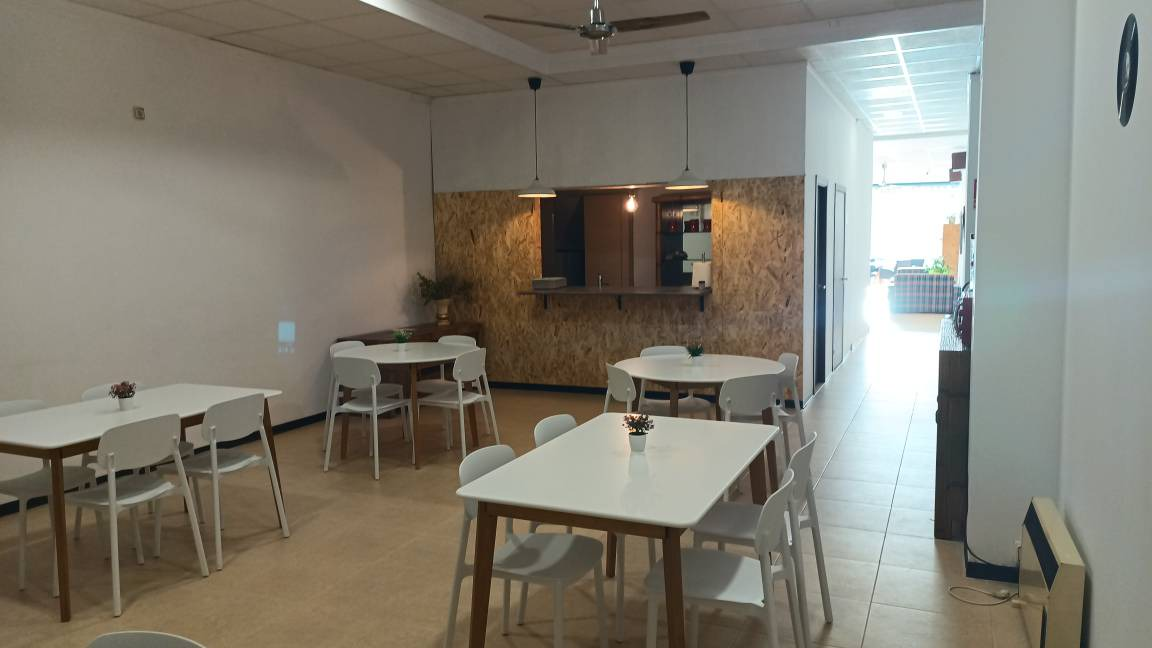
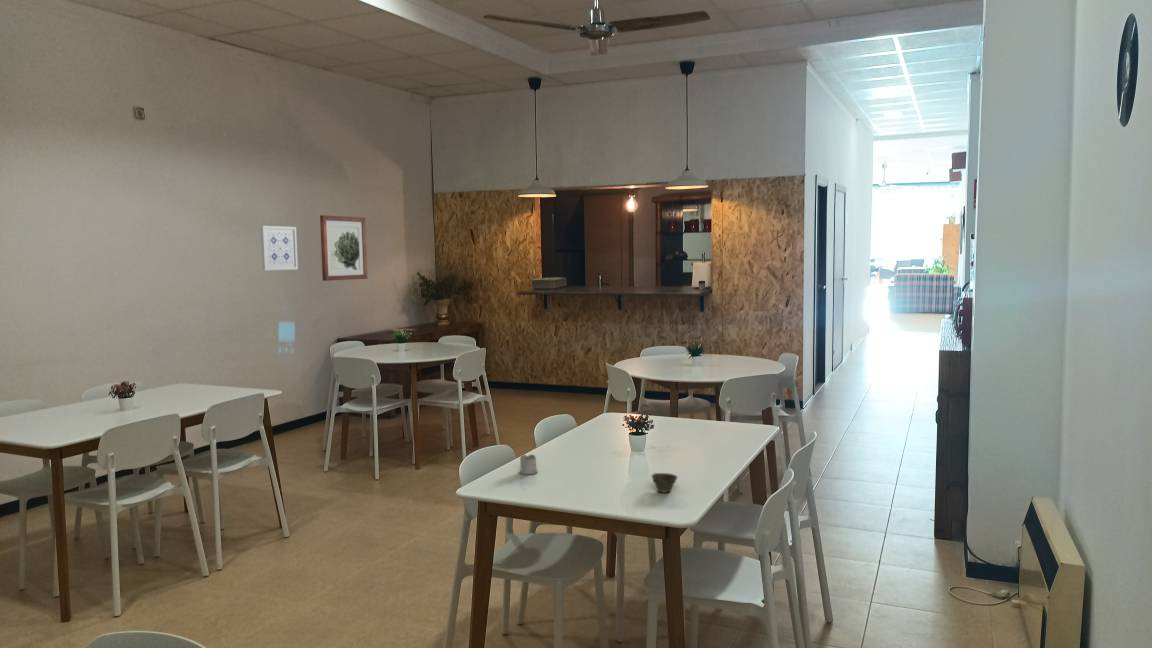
+ cup (663, 482)
+ wall art (279, 248)
+ tea glass holder (527, 459)
+ wall art (344, 248)
